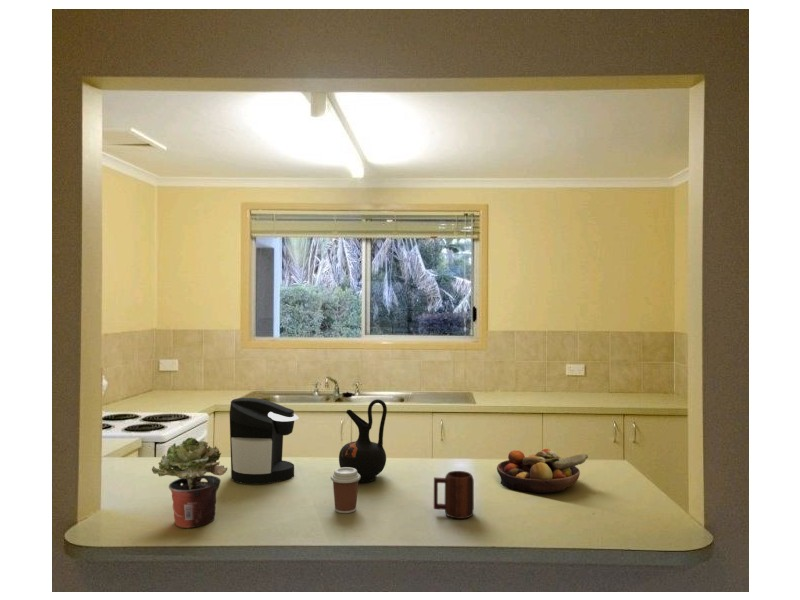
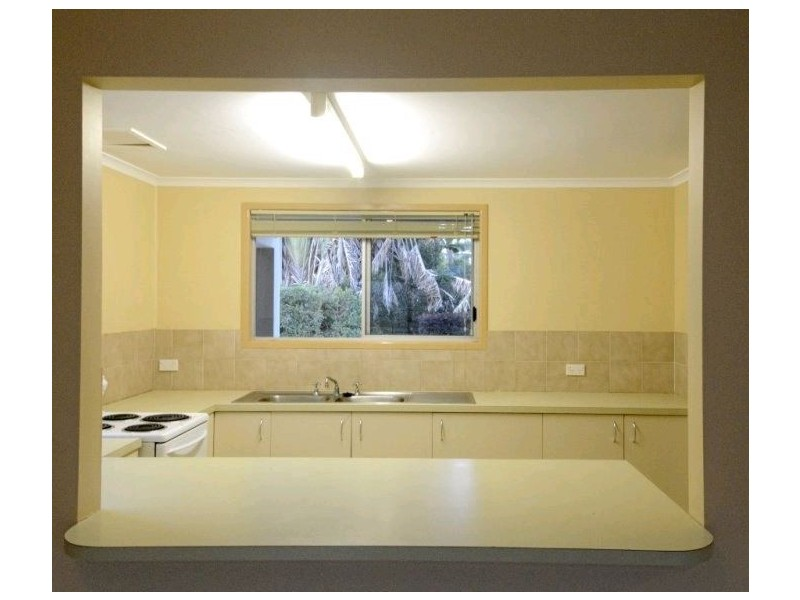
- ceramic jug (362, 439)
- mug (453, 493)
- fruit bowl (538, 465)
- coffee maker (264, 437)
- potted plant (189, 480)
- coffee cup (345, 489)
